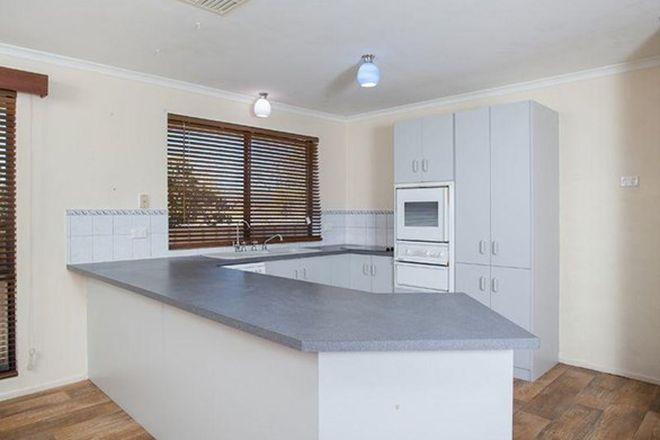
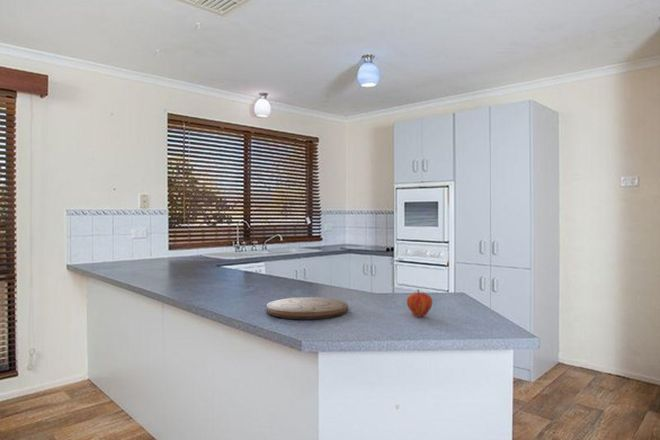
+ fruit (419, 302)
+ cutting board (307, 307)
